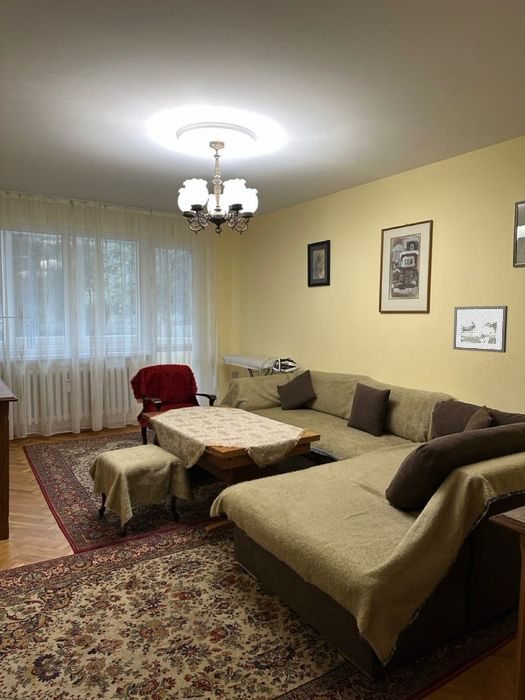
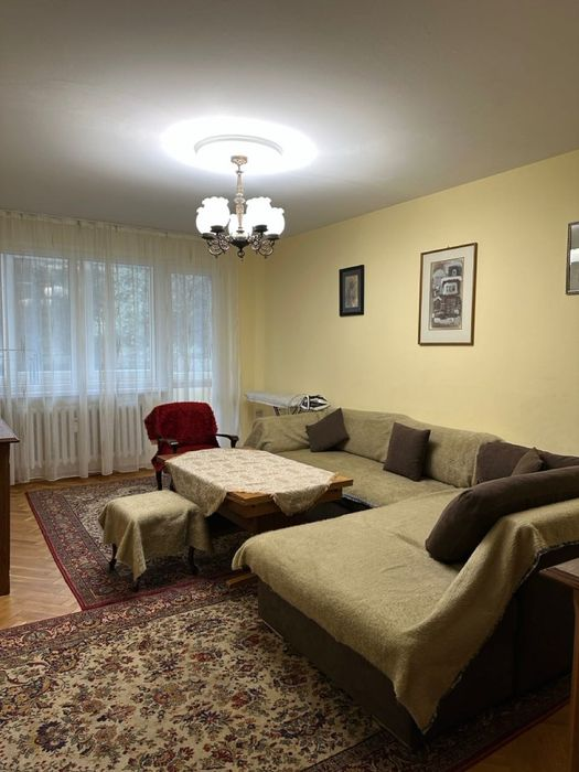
- picture frame (479, 328)
